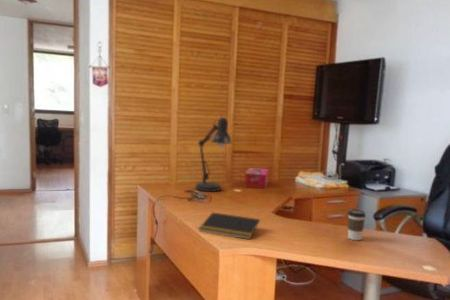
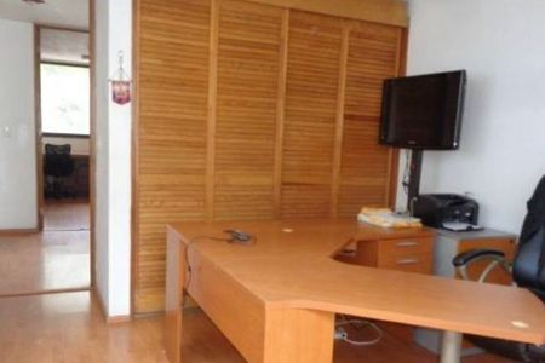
- tissue box (256, 177)
- desk lamp (203, 154)
- notepad (229, 225)
- coffee cup (355, 224)
